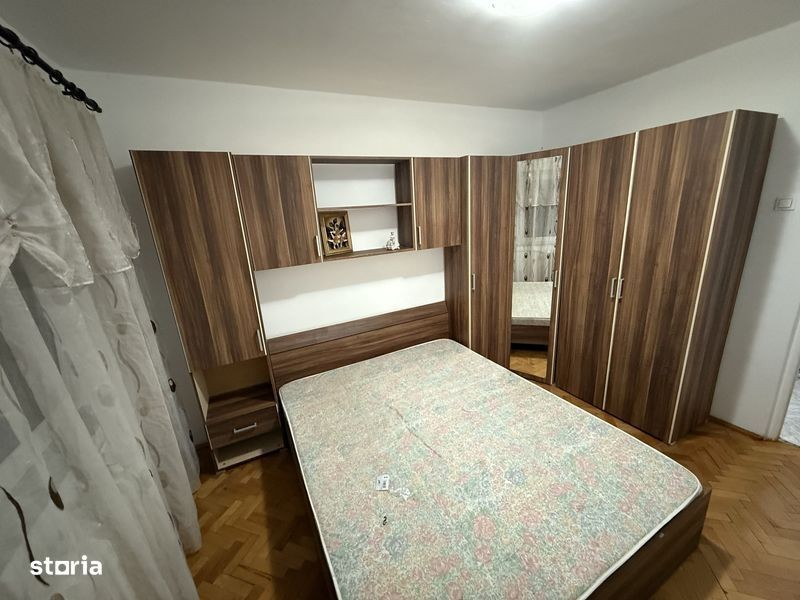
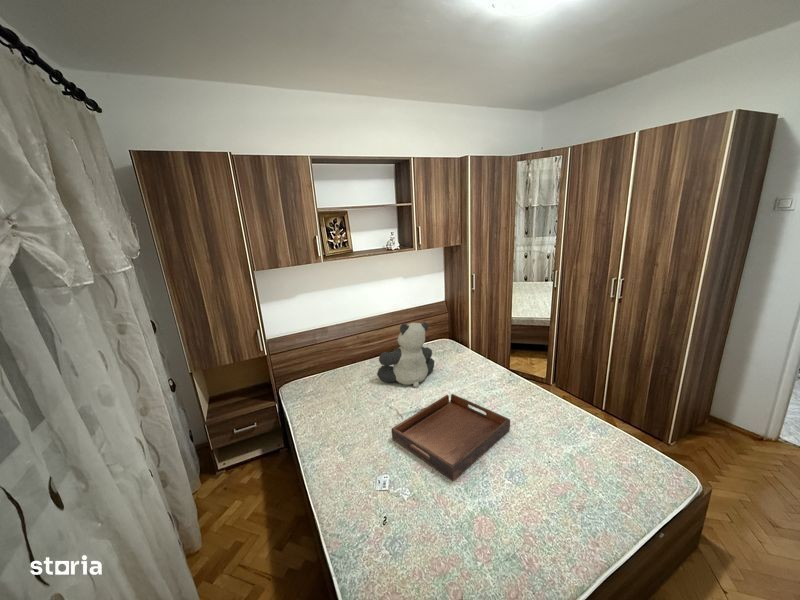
+ teddy bear (408, 350)
+ serving tray (451, 429)
